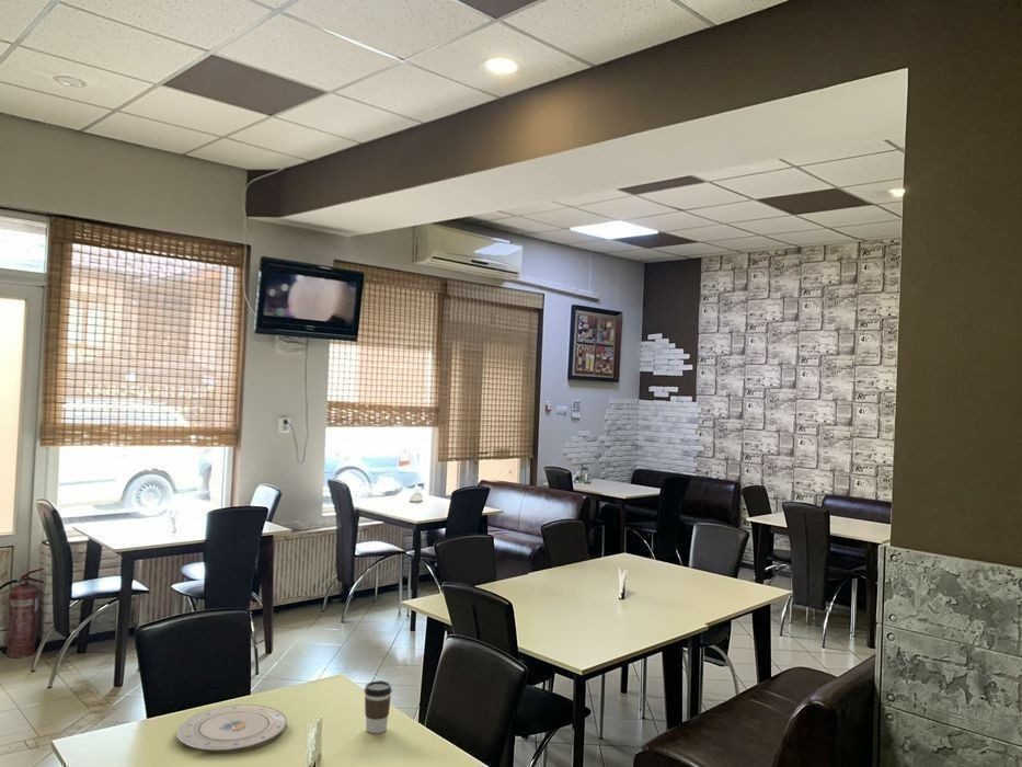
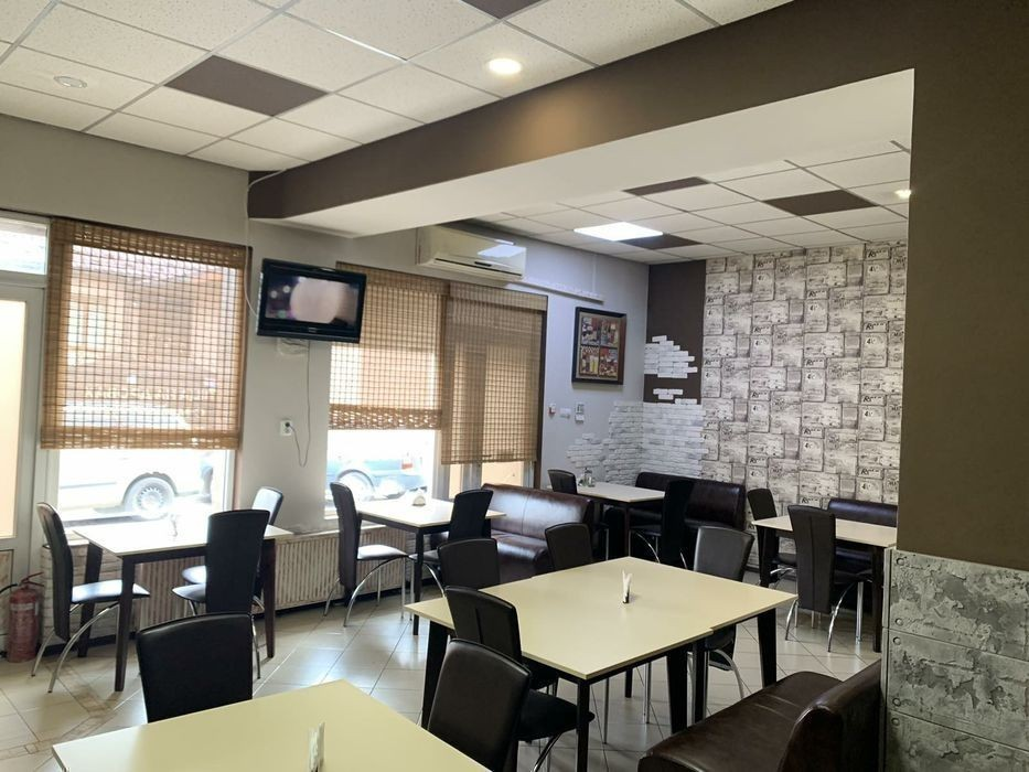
- plate (232, 728)
- coffee cup (377, 707)
